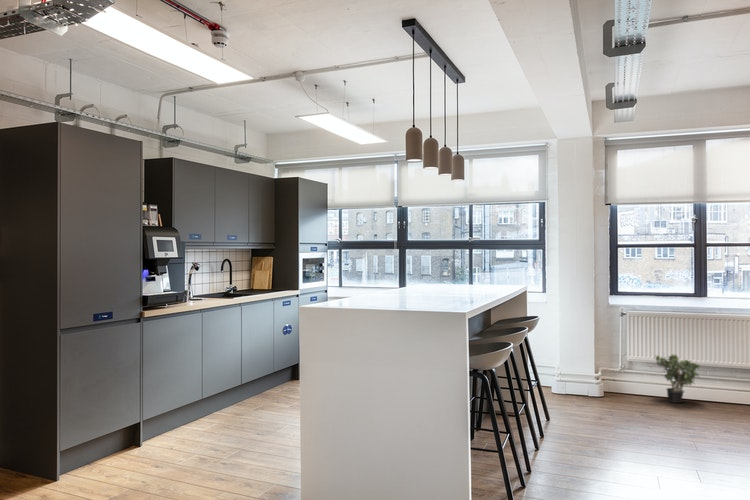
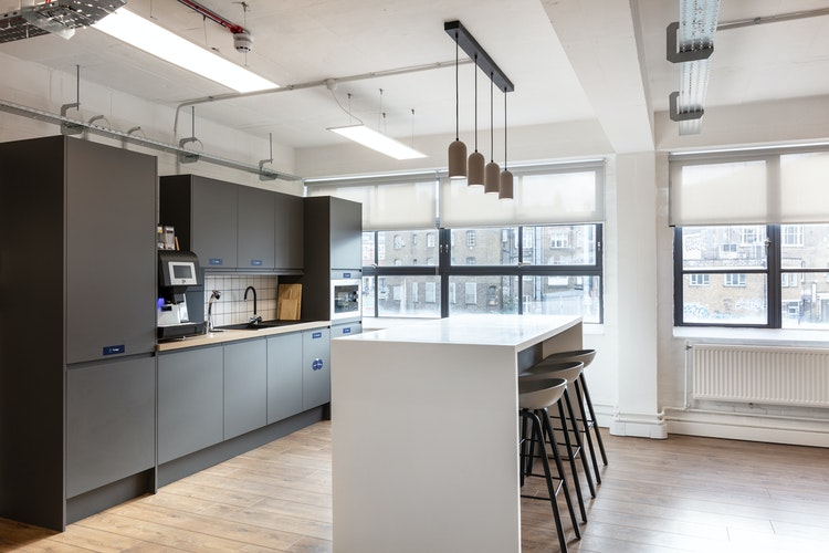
- potted plant (676, 378)
